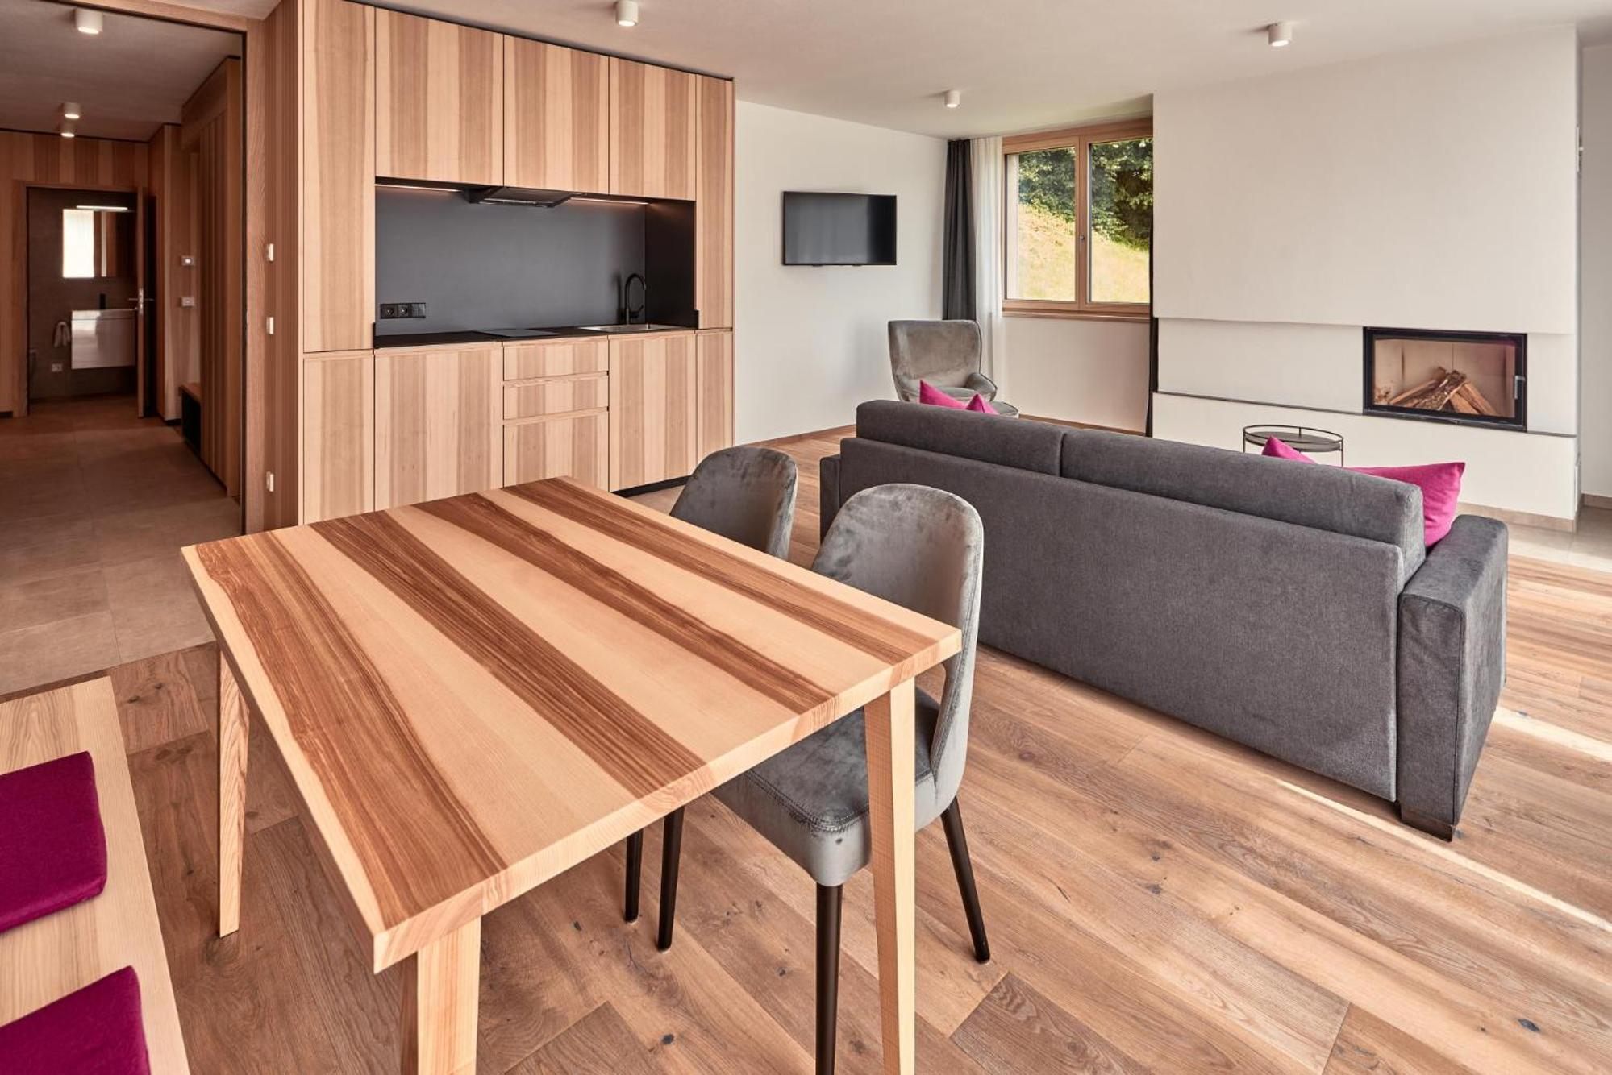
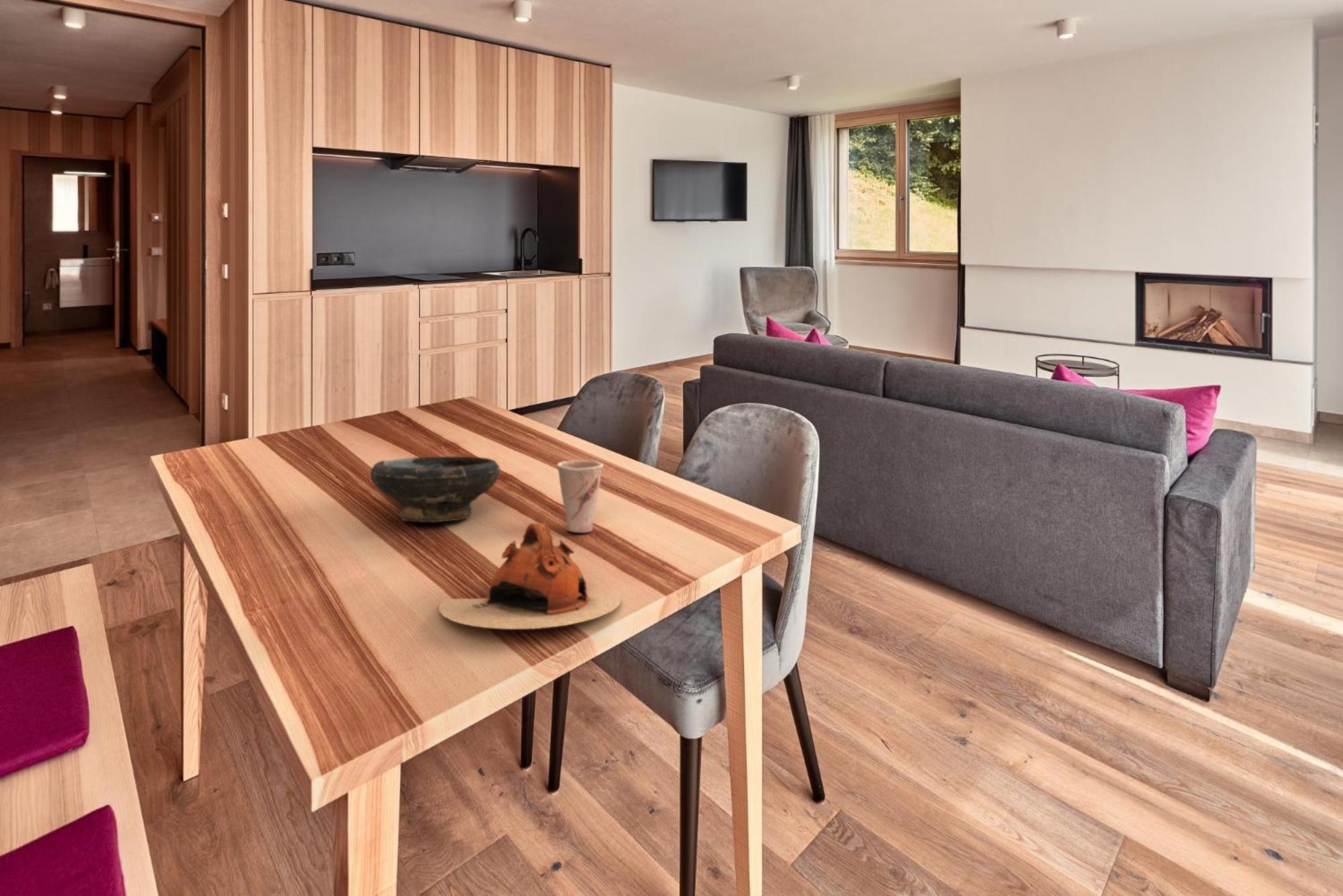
+ teapot (531, 562)
+ cup (580, 496)
+ bowl (436, 488)
